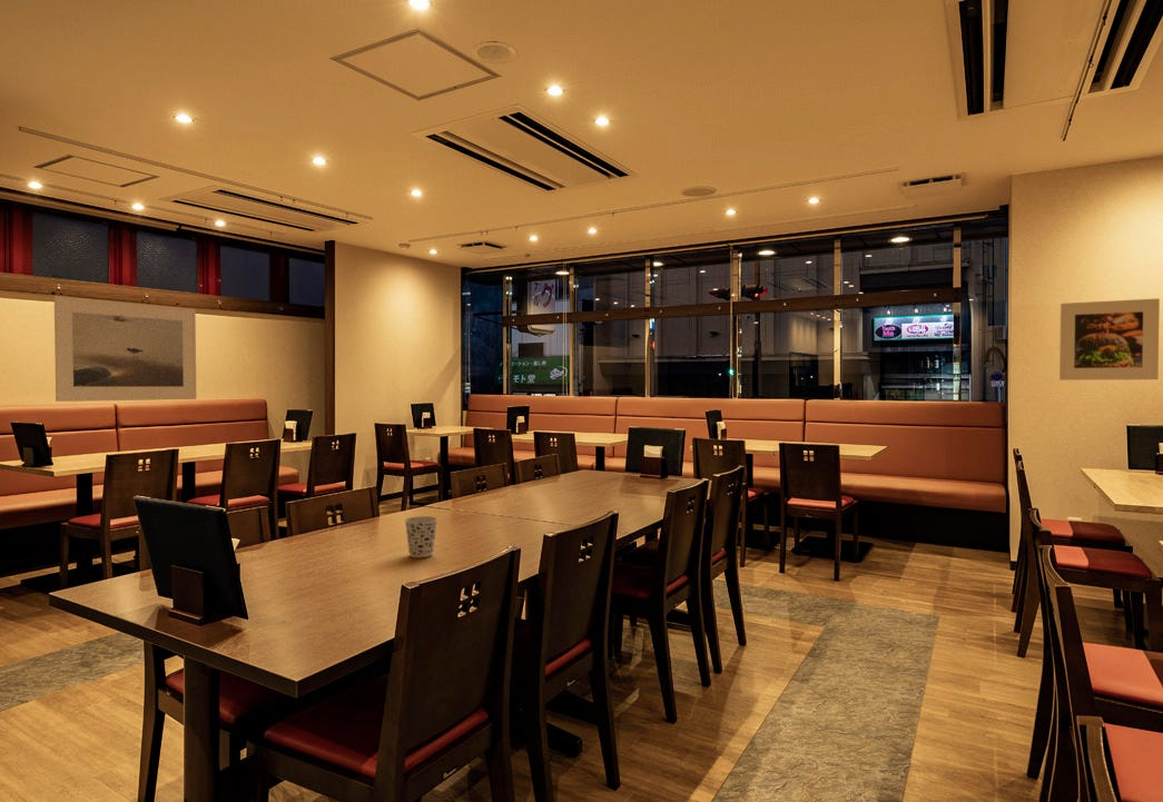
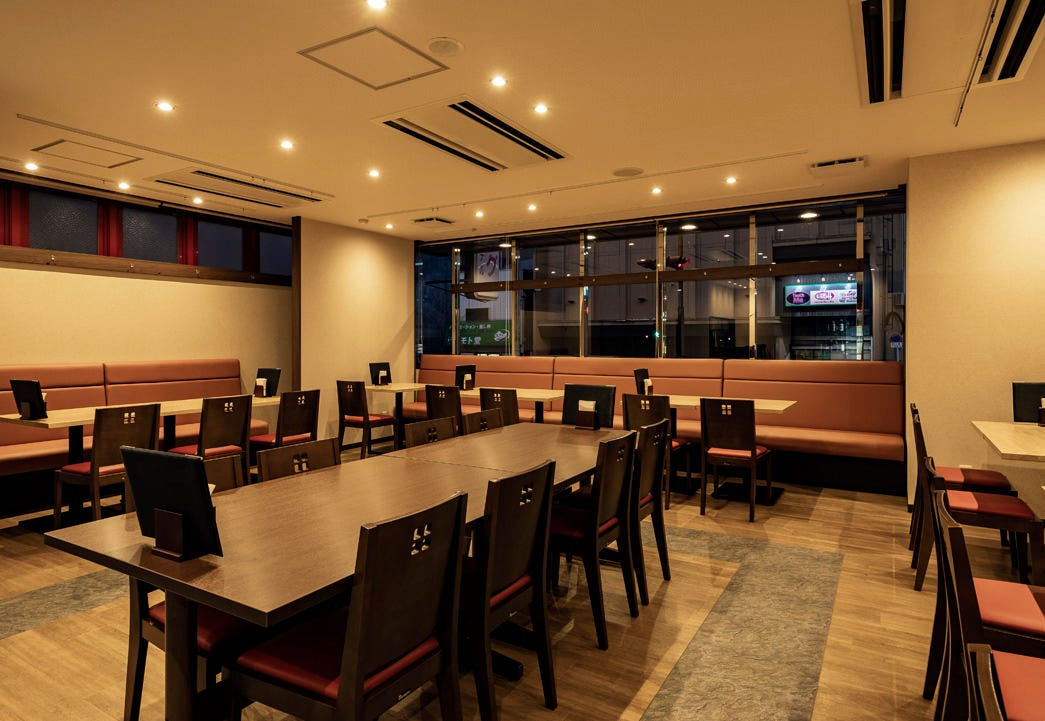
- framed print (1107, 340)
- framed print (130, 352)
- cup (421, 536)
